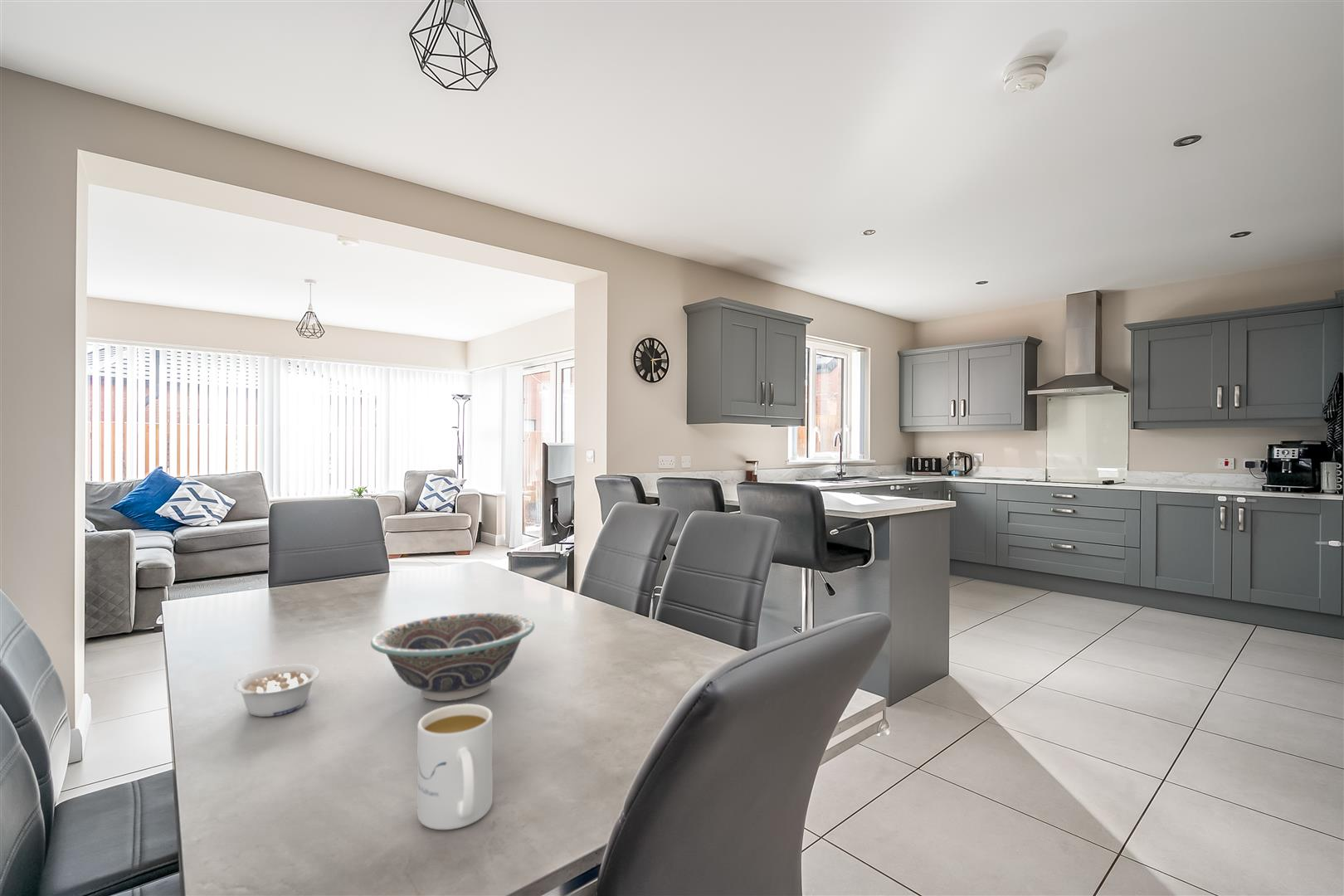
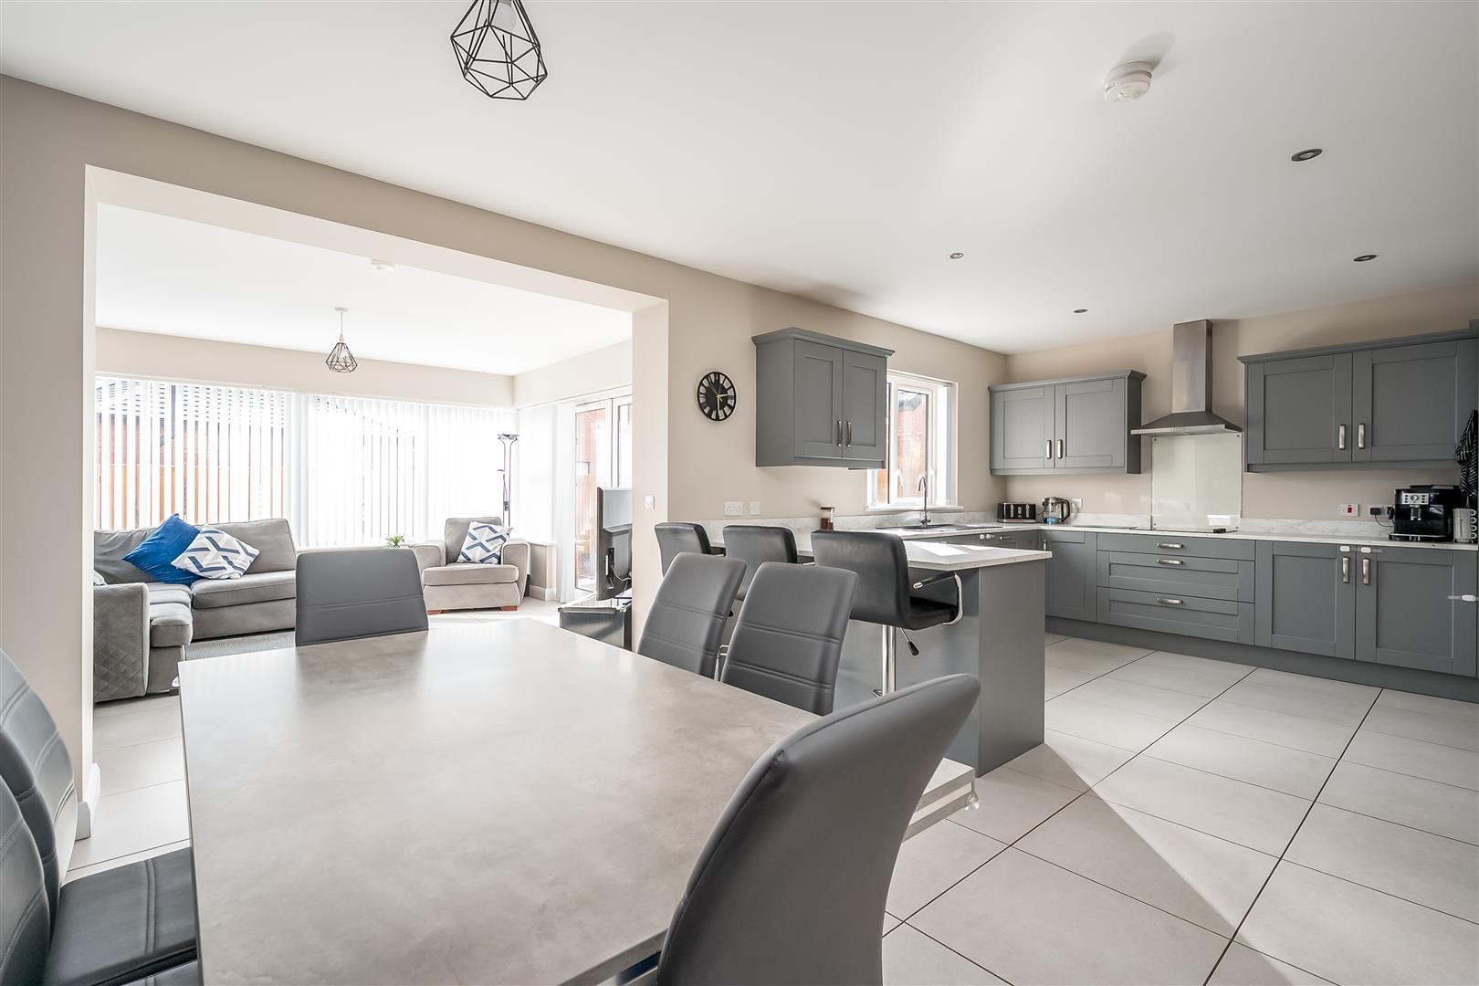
- mug (458, 770)
- legume (278, 689)
- decorative bowl (455, 658)
